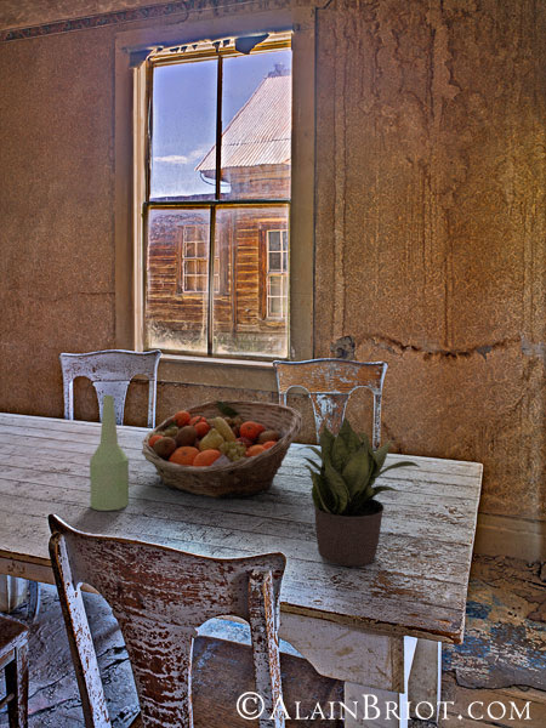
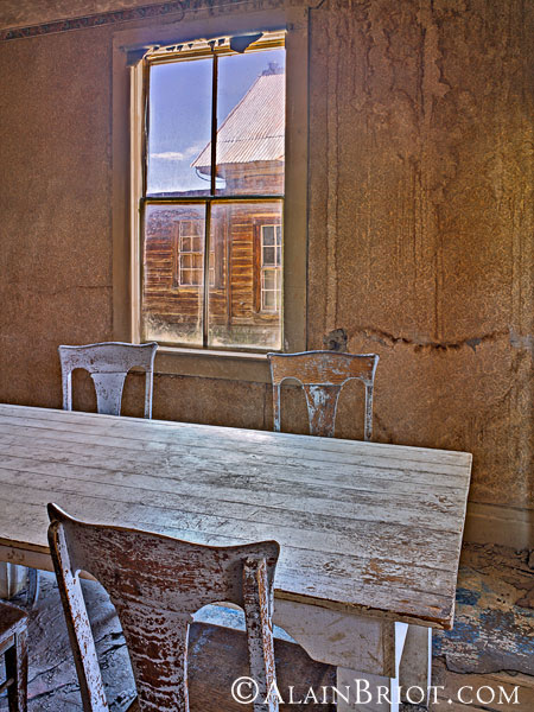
- bottle (108, 450)
- fruit basket (221, 444)
- potted plant (359, 483)
